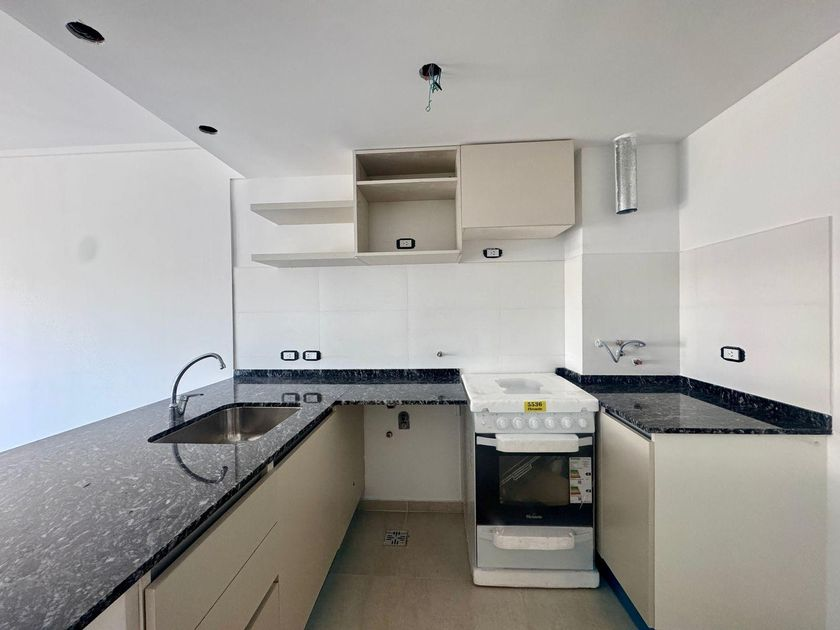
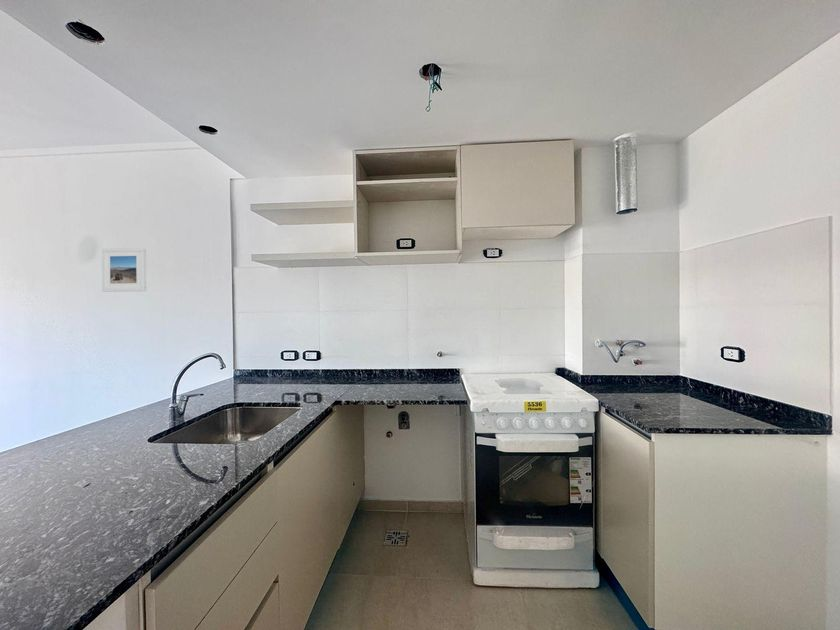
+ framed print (124, 269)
